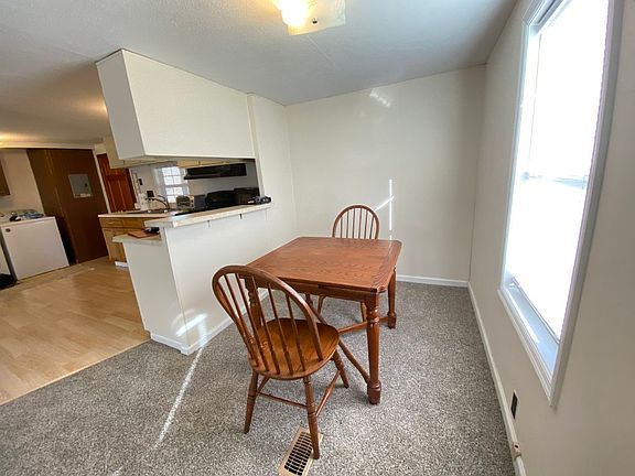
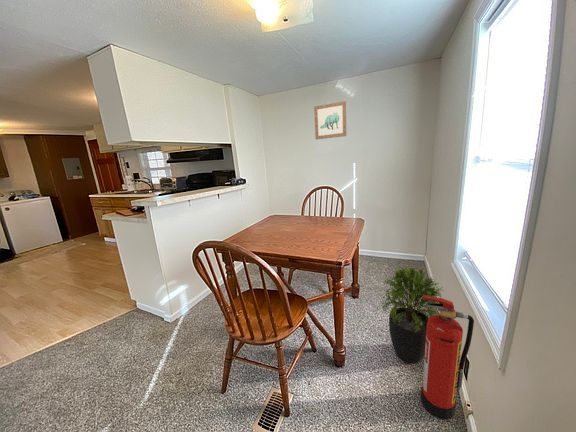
+ wall art (330, 121)
+ fire extinguisher (443, 355)
+ potted plant (412, 310)
